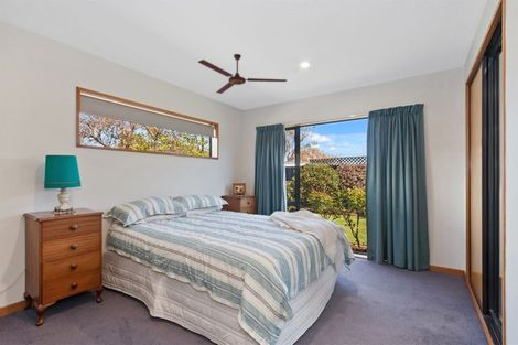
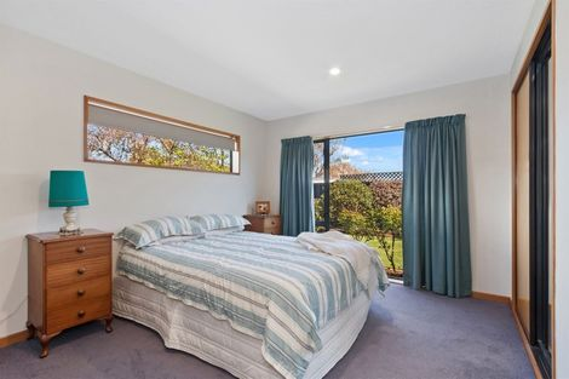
- ceiling fan (242, 77)
